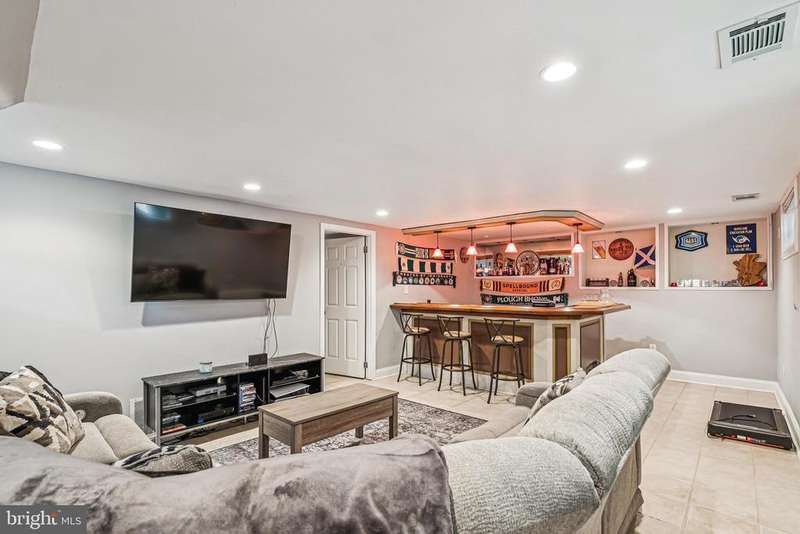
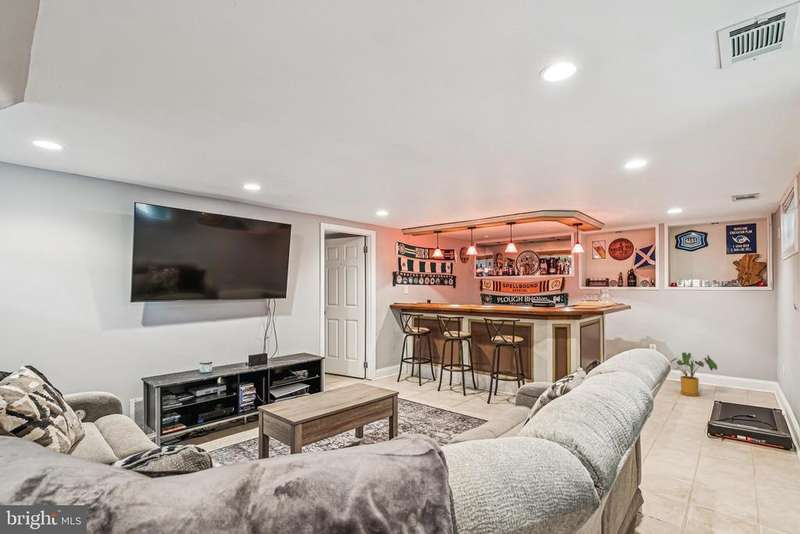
+ house plant (691, 373)
